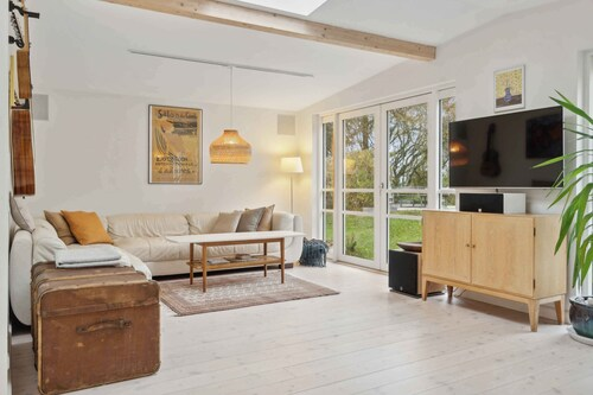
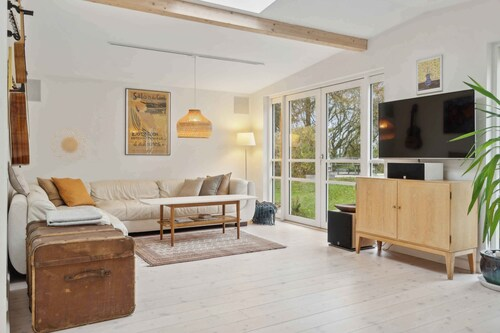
+ decorative wall piece (69, 144)
